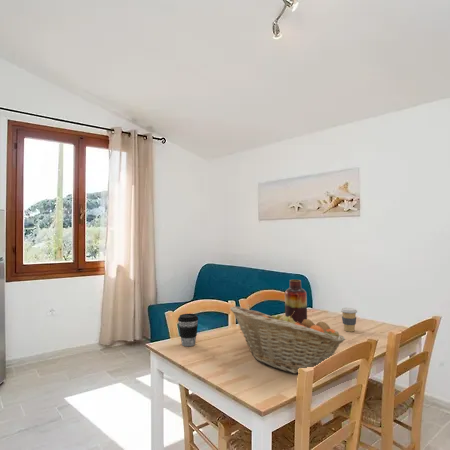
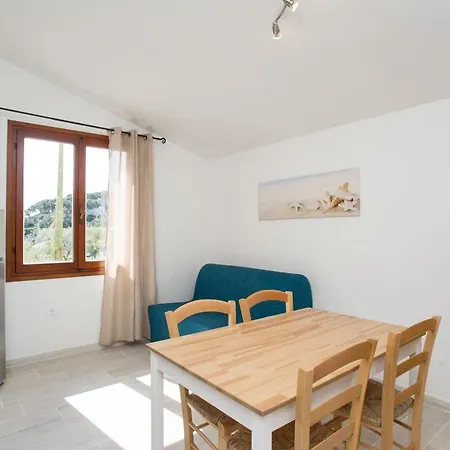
- fruit basket (283, 332)
- vase (295, 305)
- coffee cup (188, 329)
- coffee cup (349, 319)
